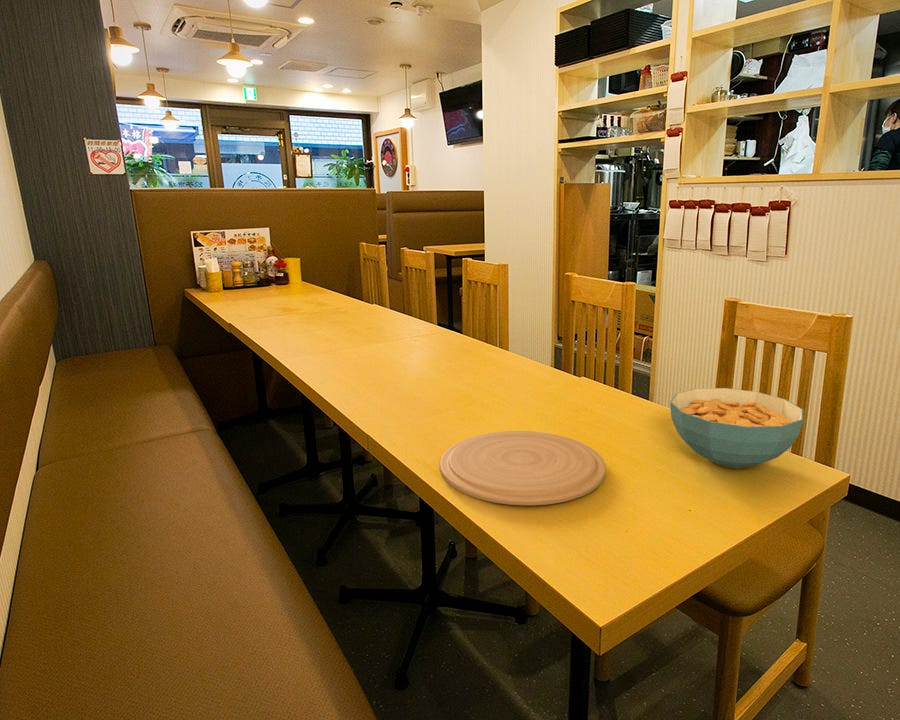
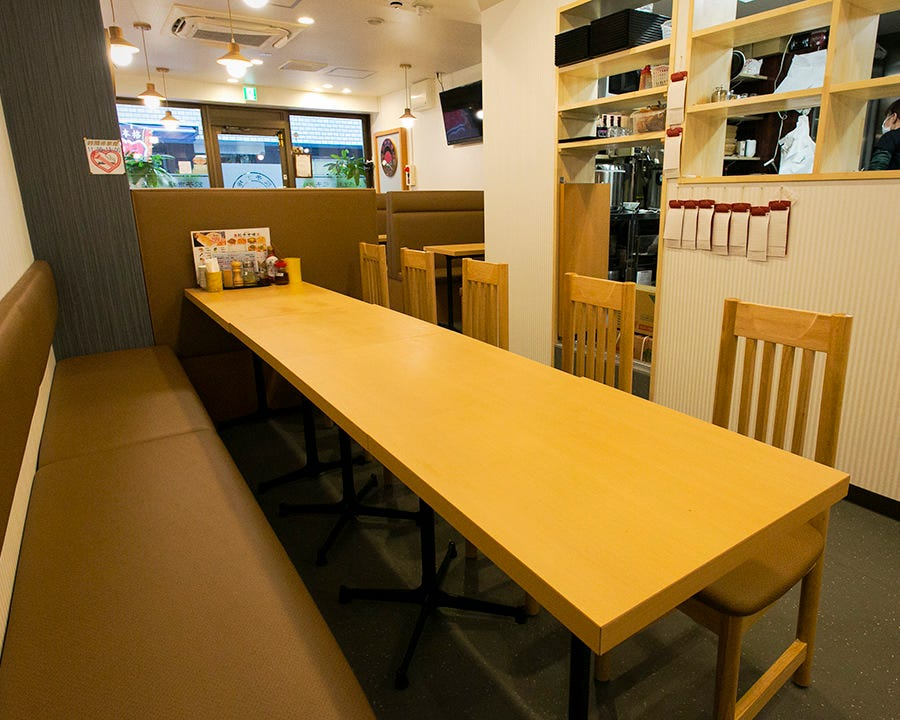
- cereal bowl (732, 433)
- plate (521, 461)
